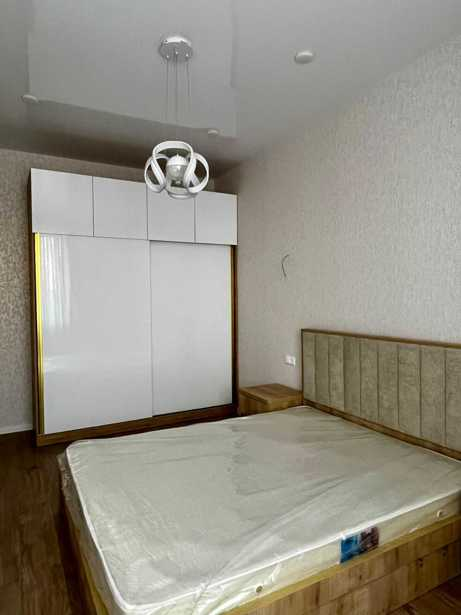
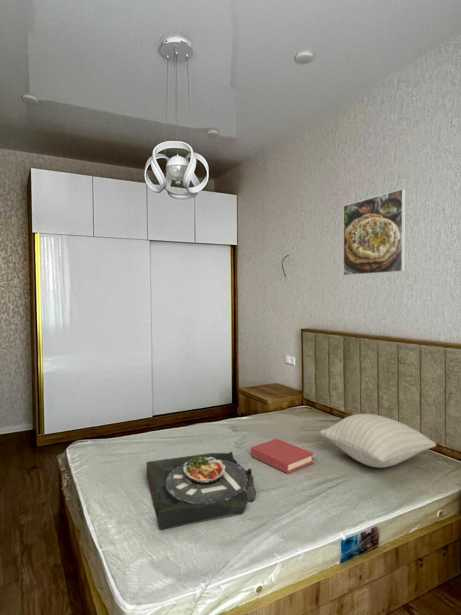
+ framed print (371, 236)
+ serving tray (201, 474)
+ hardback book (281, 454)
+ pillow (375, 438)
